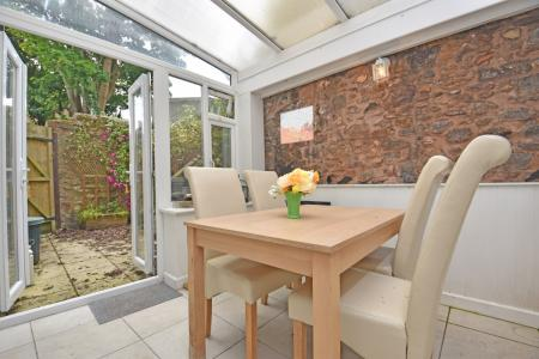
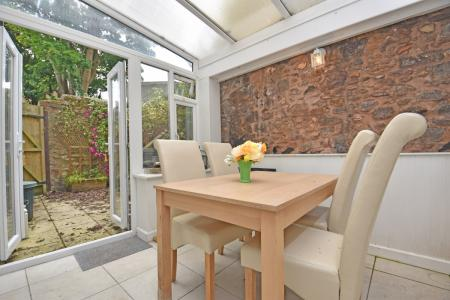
- wall art (296, 126)
